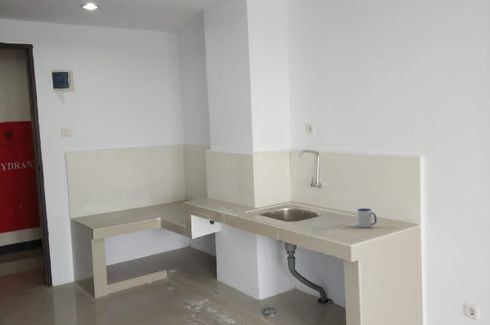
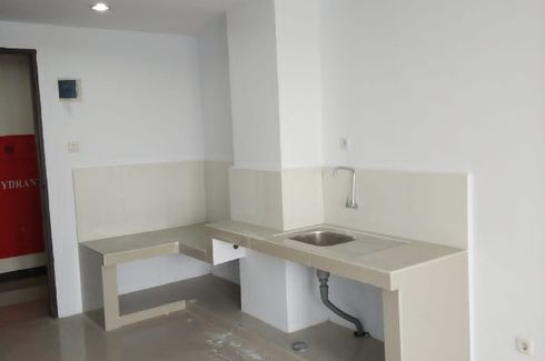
- mug (367, 218)
